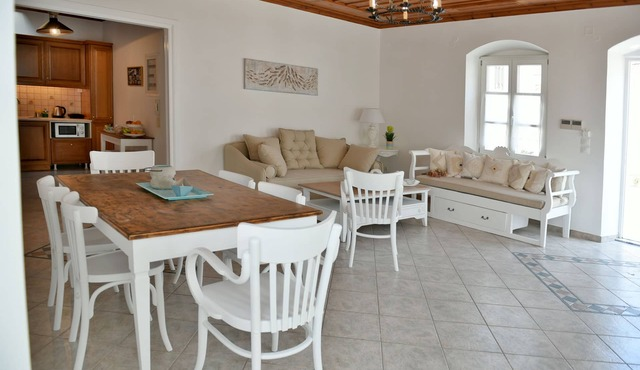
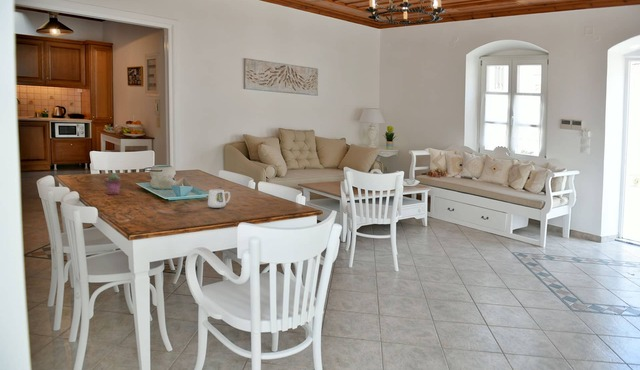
+ potted succulent (113, 183)
+ mug (219, 198)
